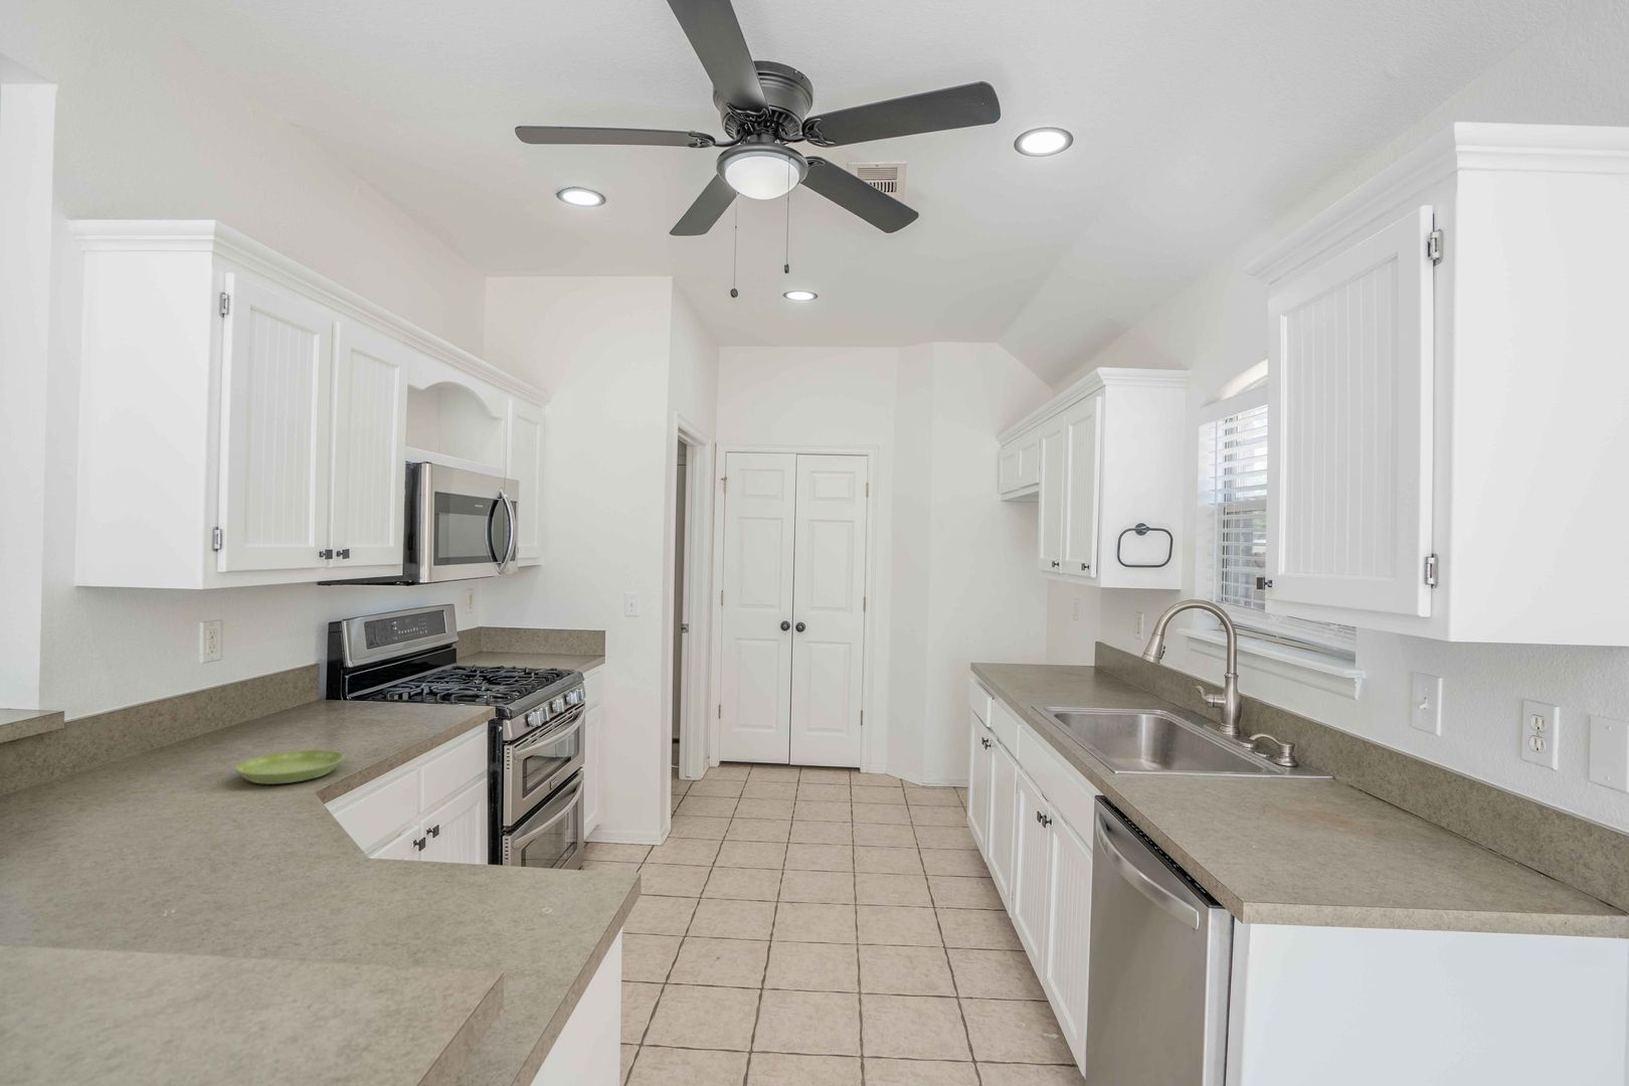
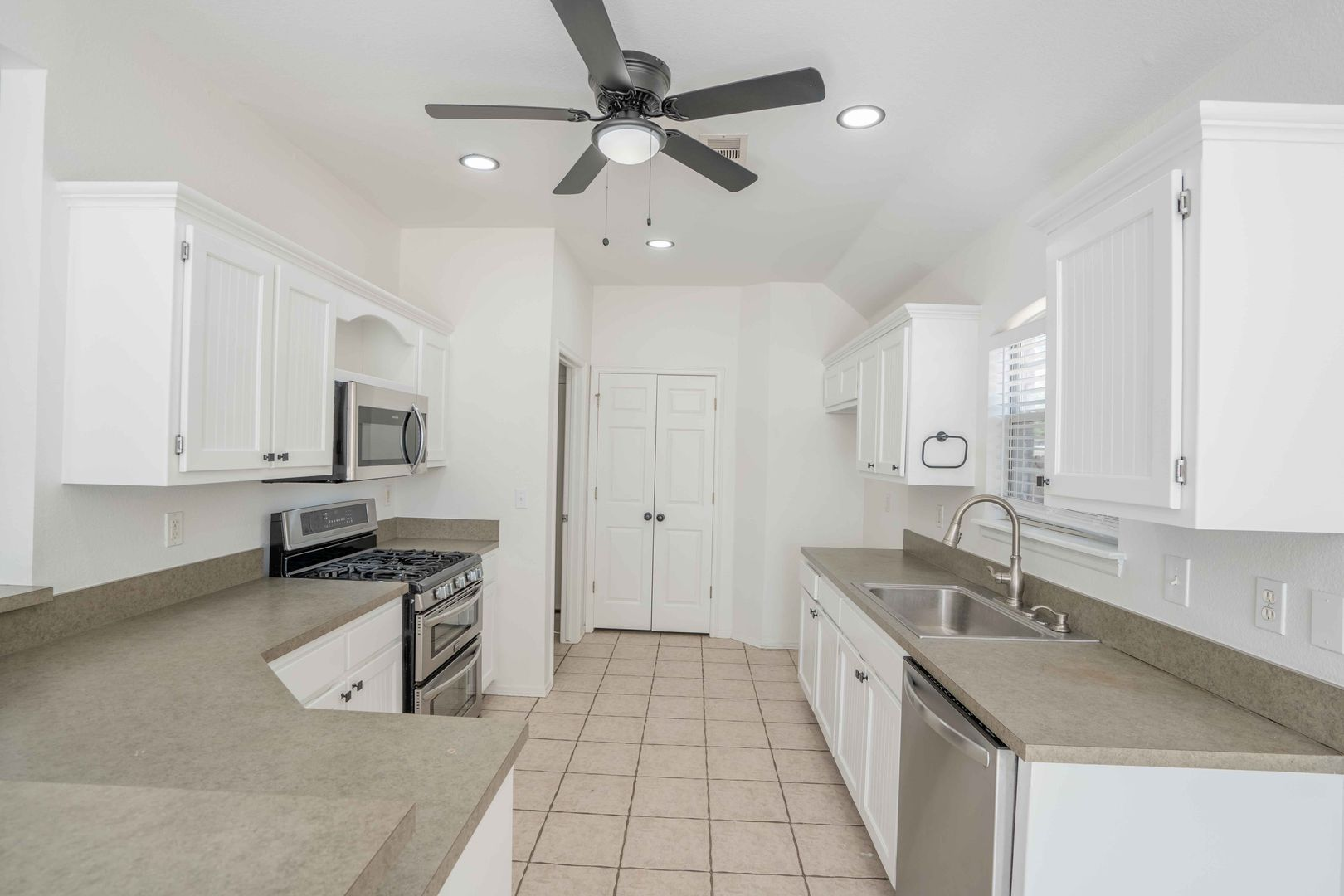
- saucer (291, 767)
